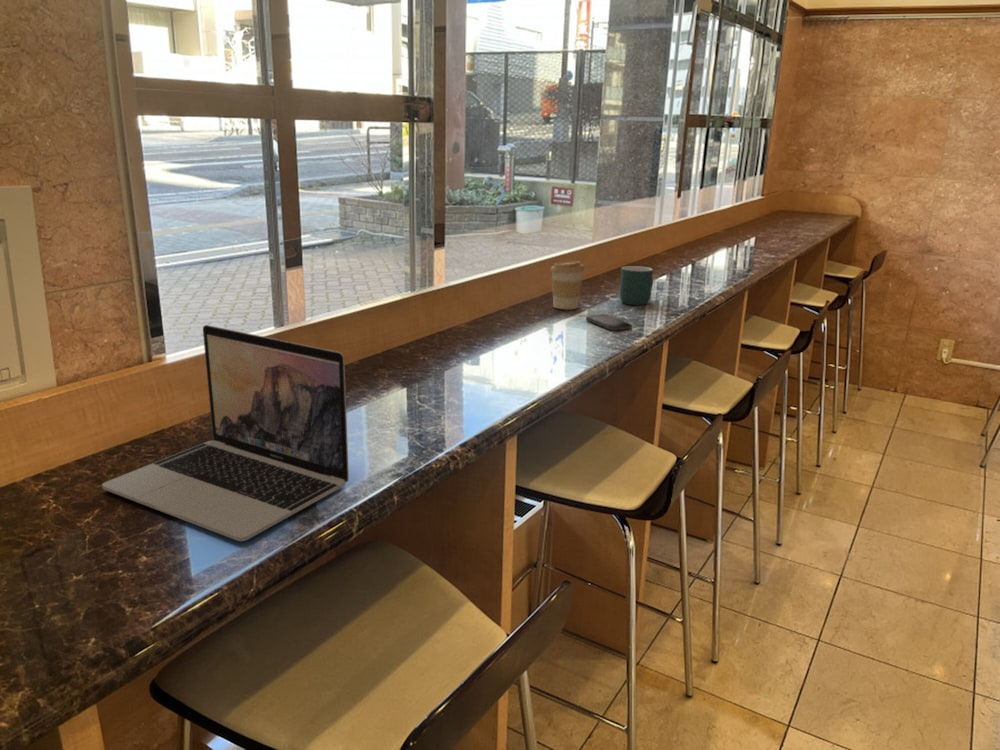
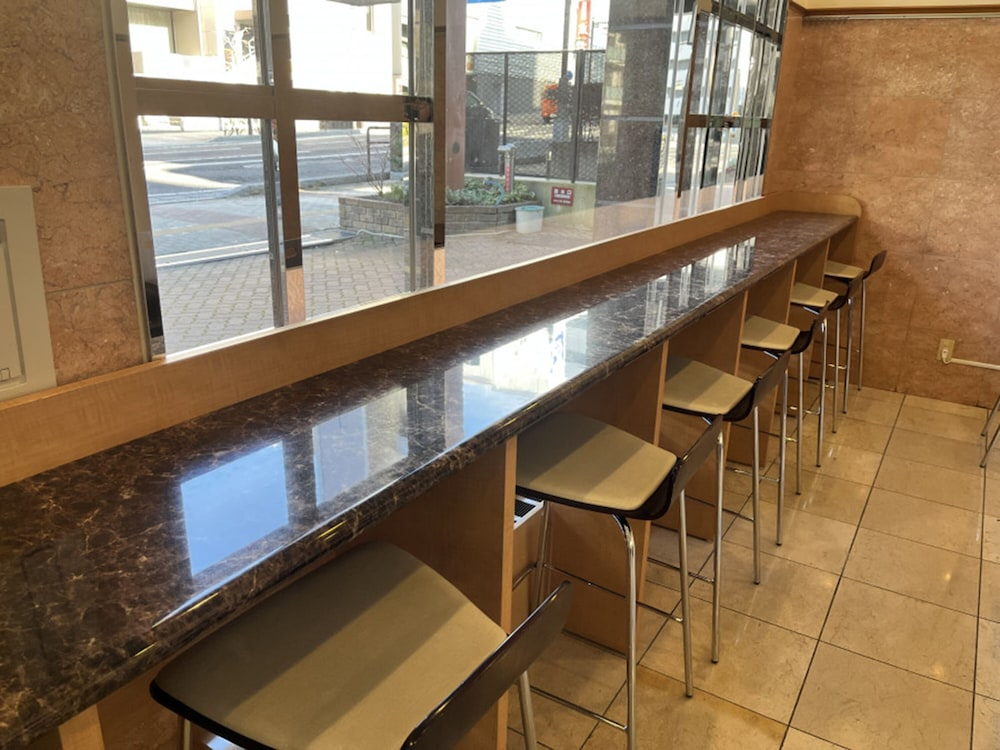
- laptop (221, 422)
- smartphone (608, 322)
- mug (636, 284)
- coffee cup (566, 284)
